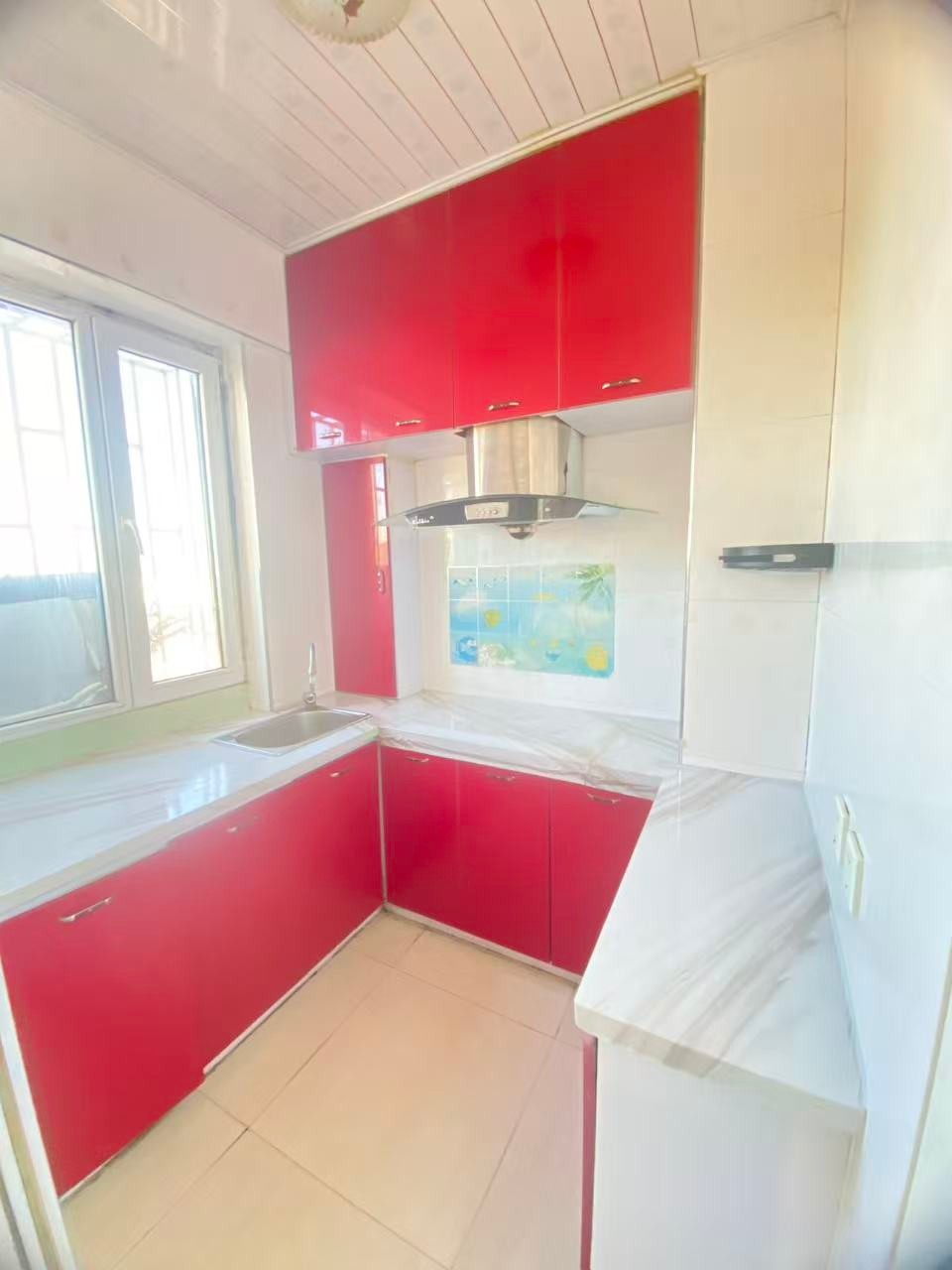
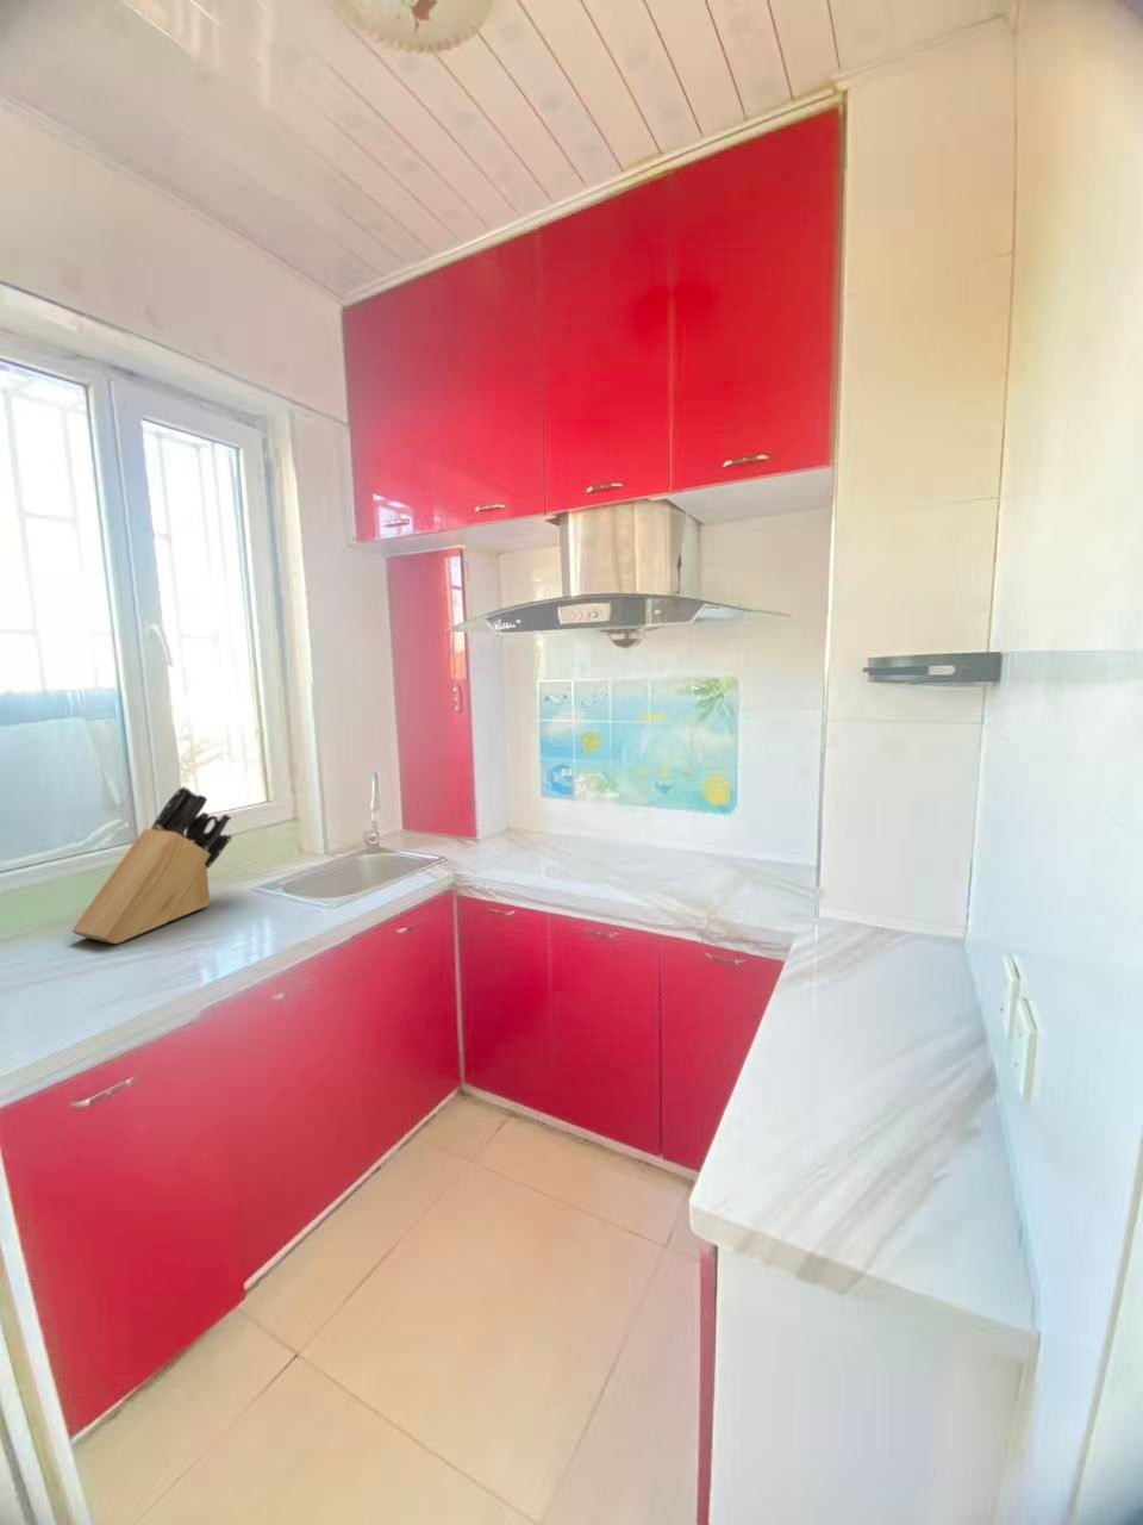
+ knife block (157, 855)
